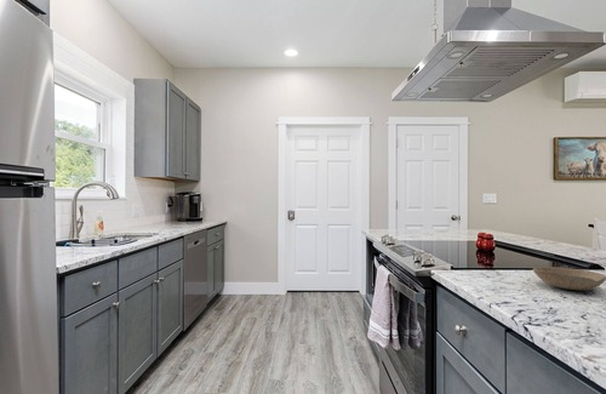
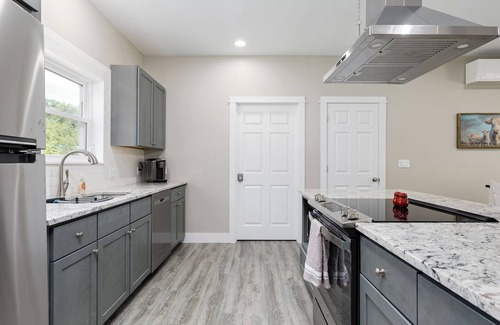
- bowl (567, 278)
